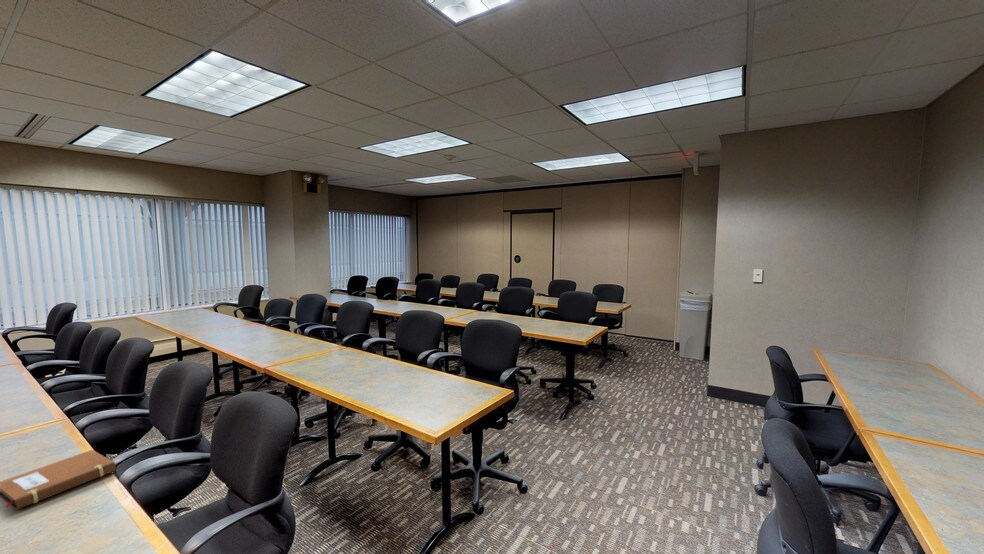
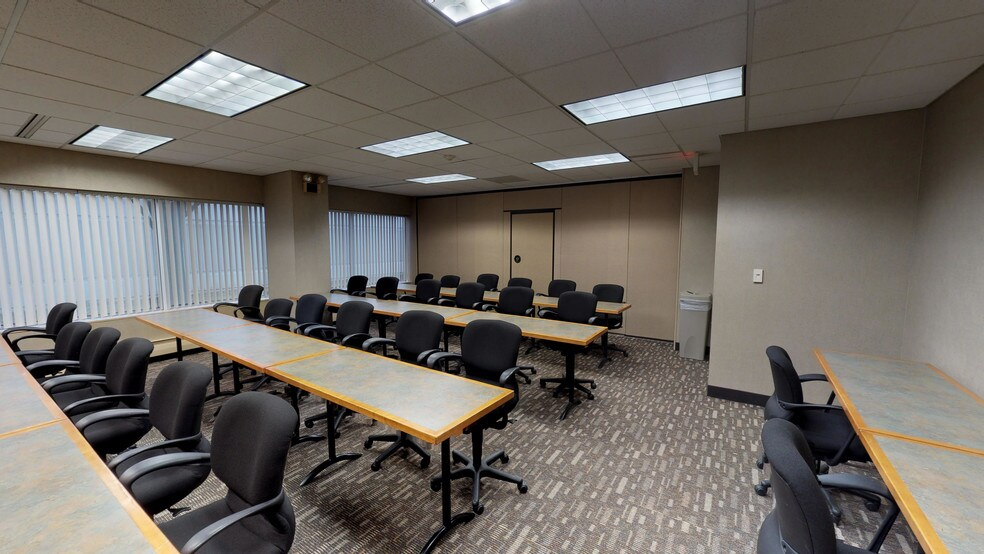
- notebook (55, 478)
